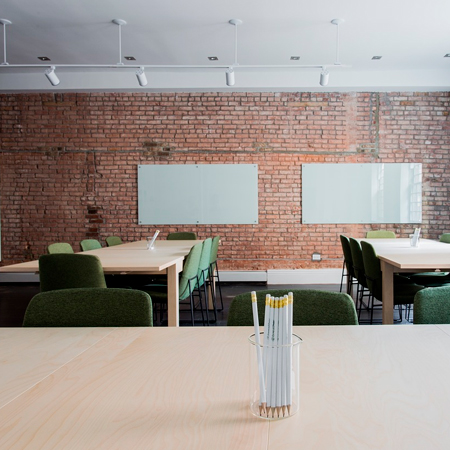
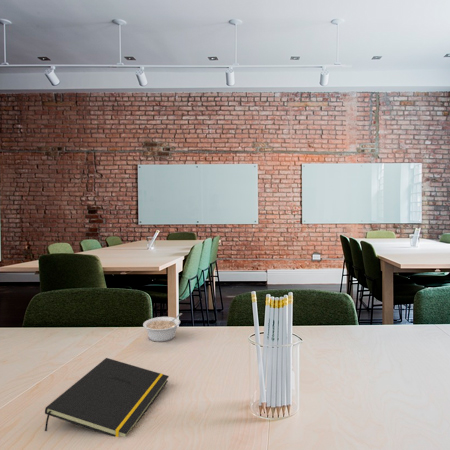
+ legume (162, 327)
+ notepad (114, 392)
